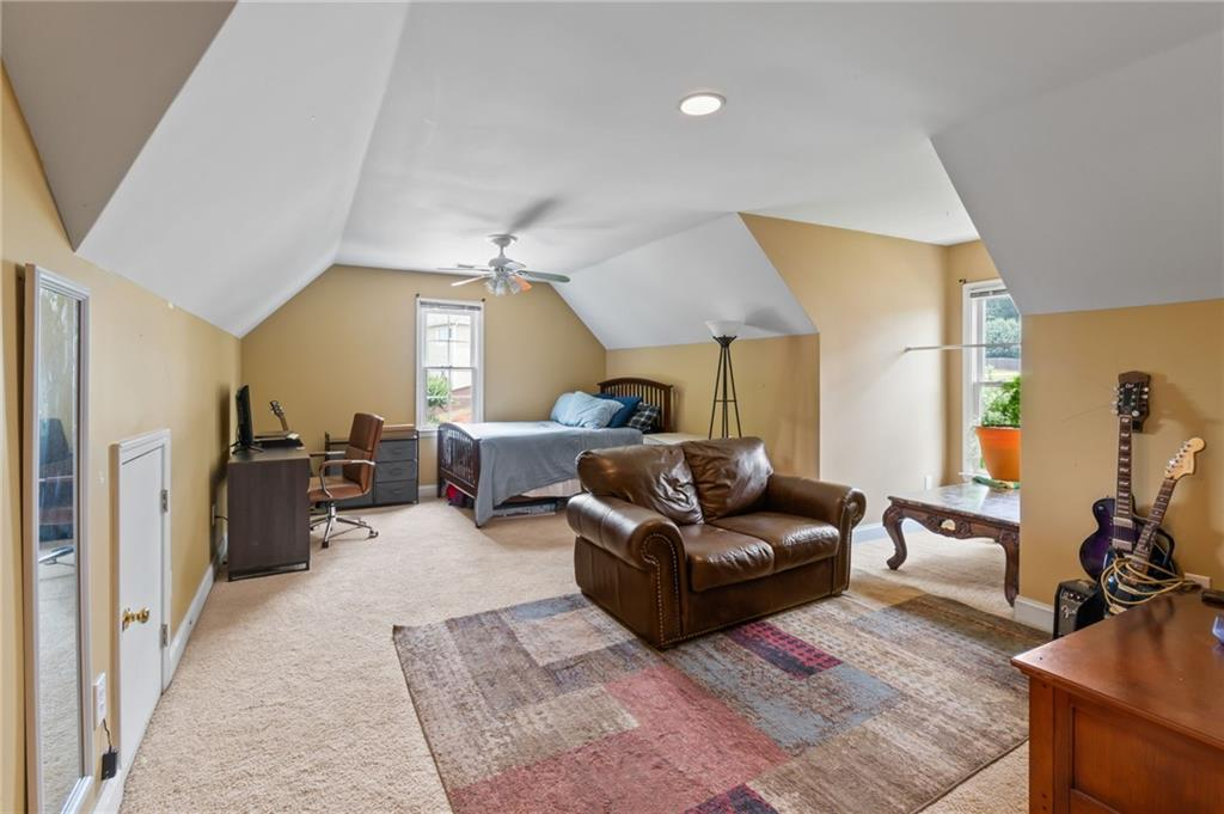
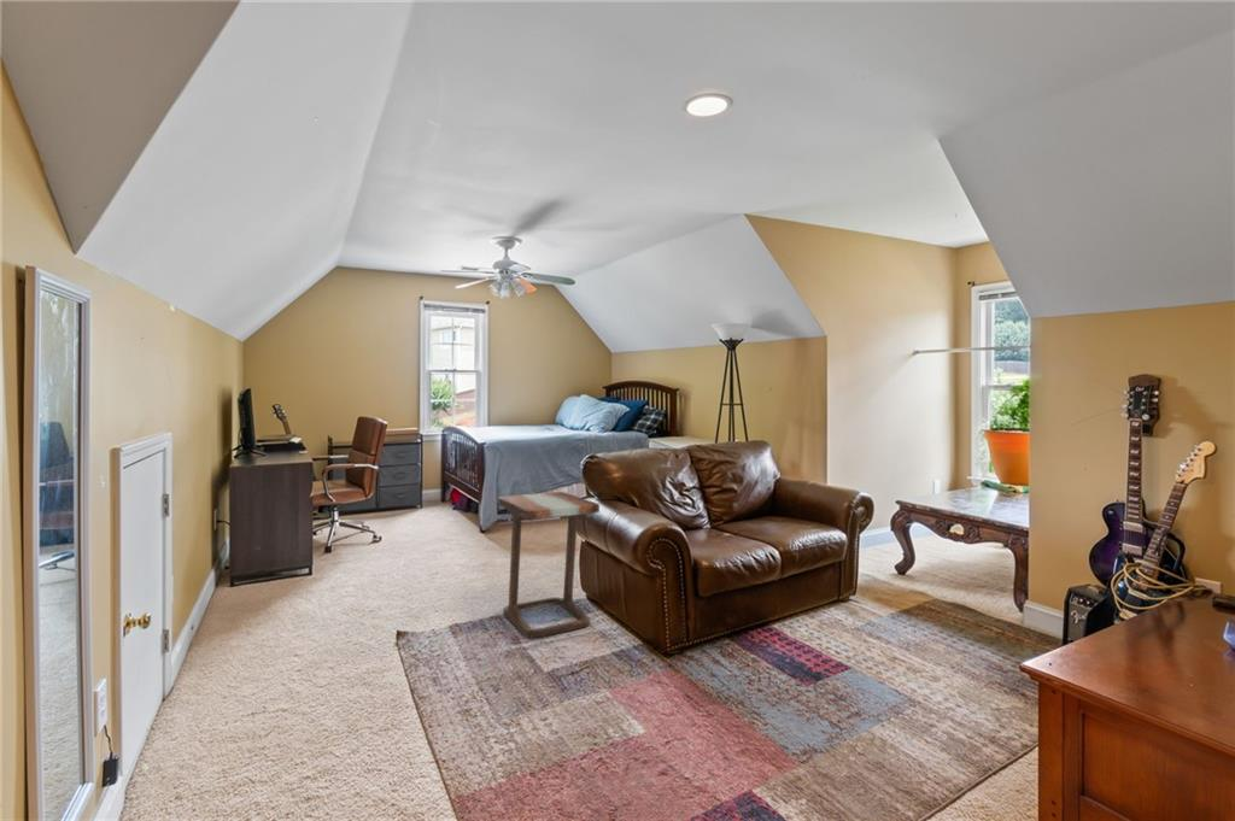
+ side table (566, 561)
